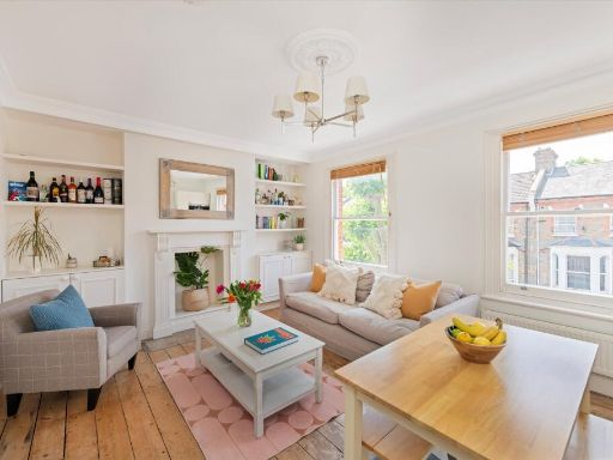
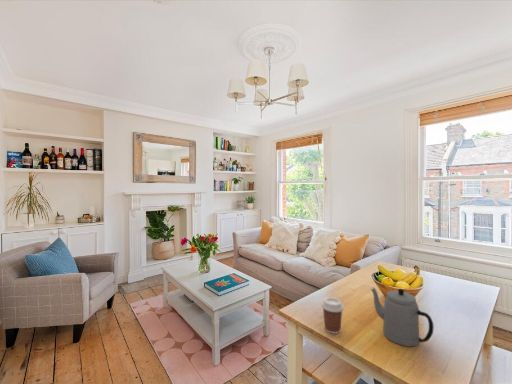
+ coffee cup (332, 315)
+ teapot (398, 311)
